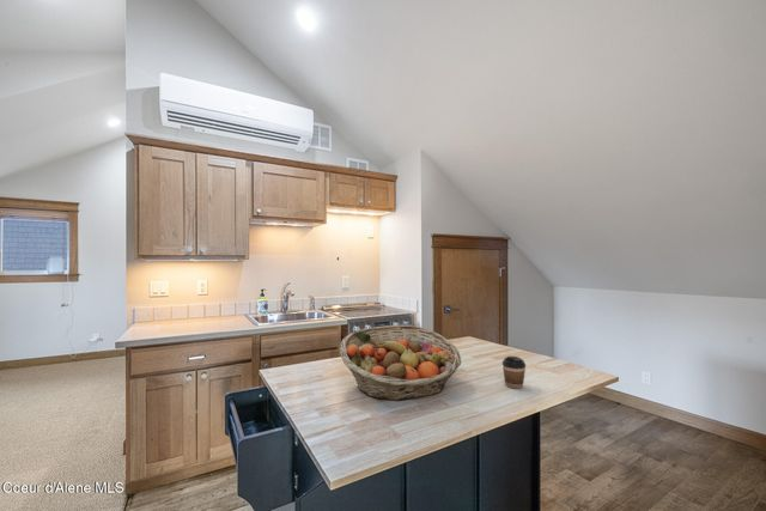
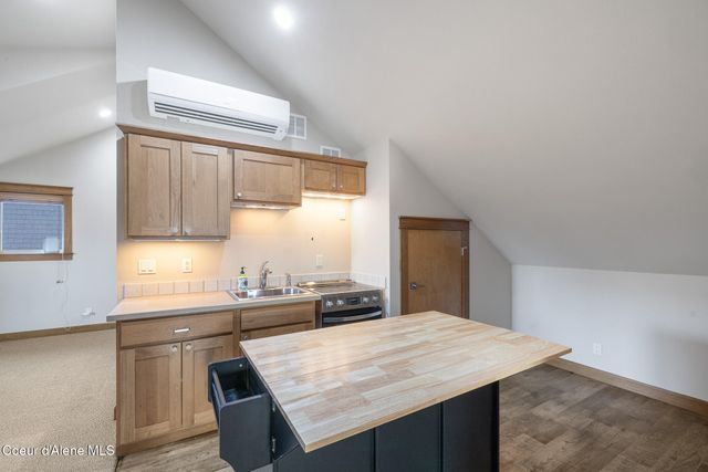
- fruit basket (400, 359)
- coffee cup (513, 370)
